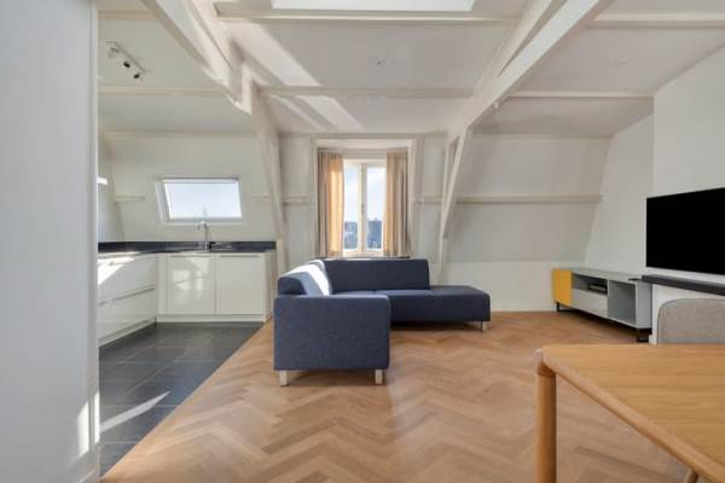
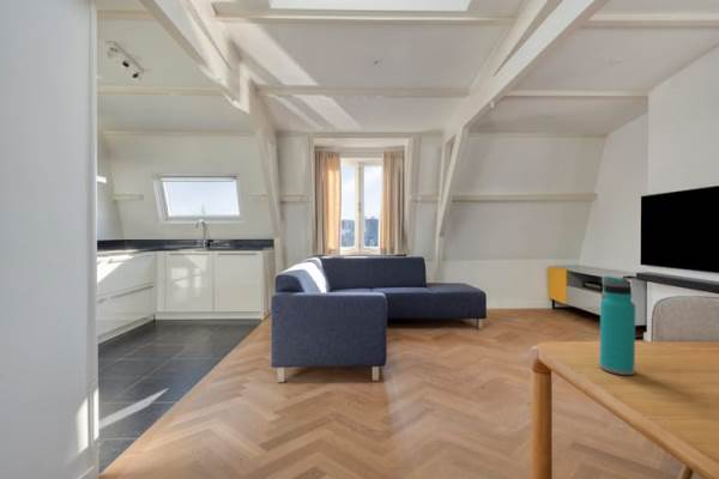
+ water bottle (617, 323)
